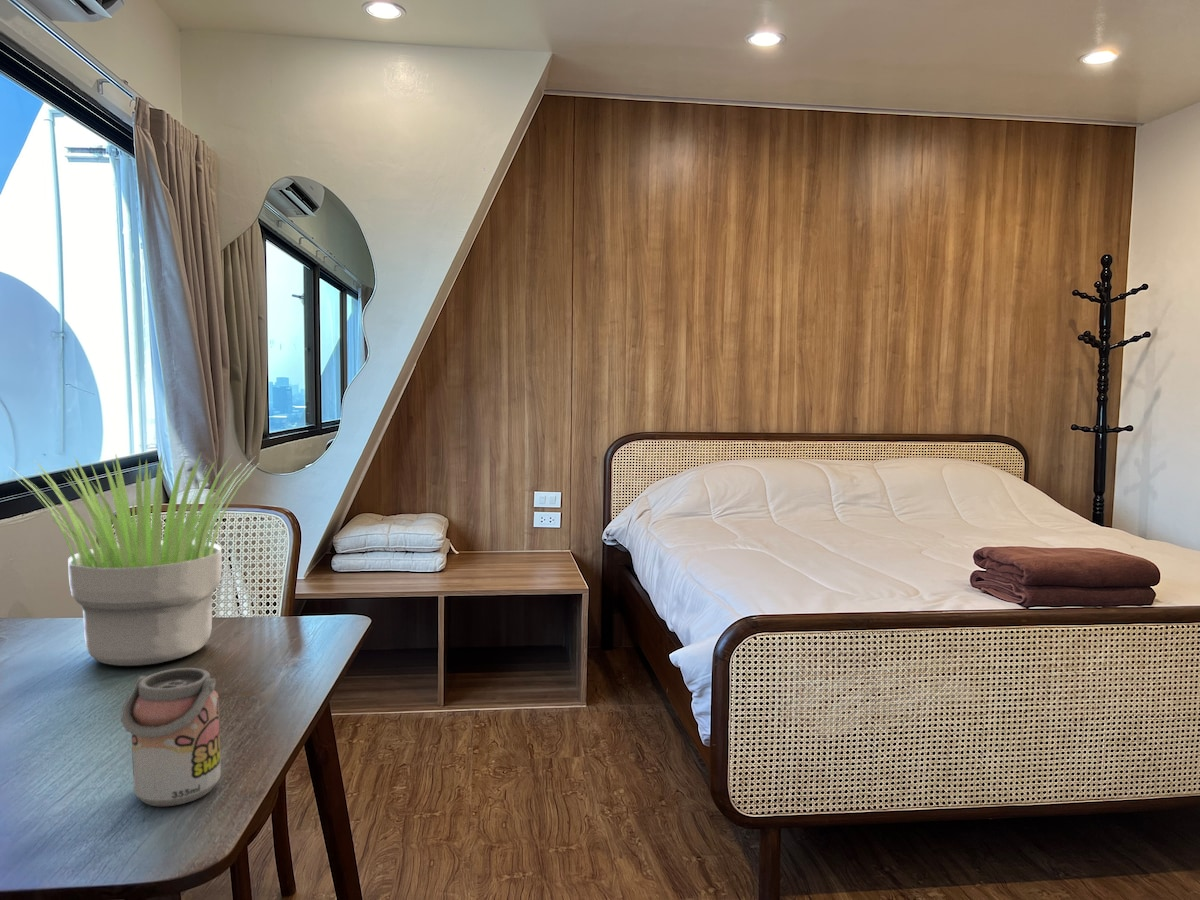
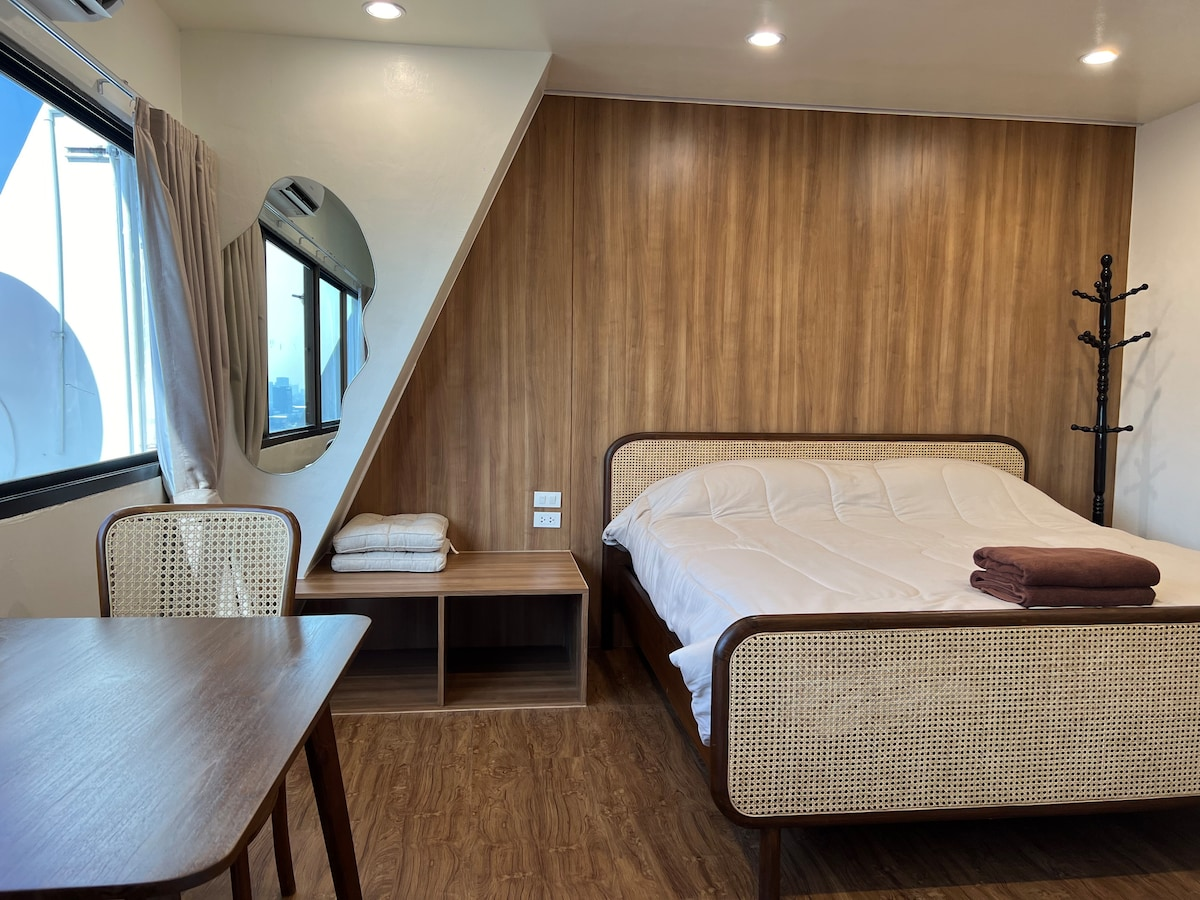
- potted plant (145, 557)
- beverage can (173, 736)
